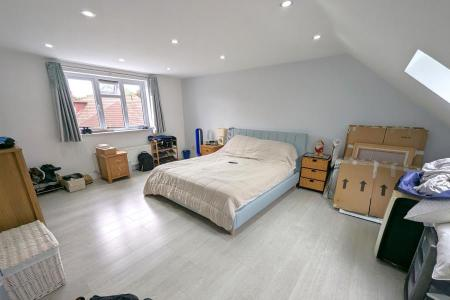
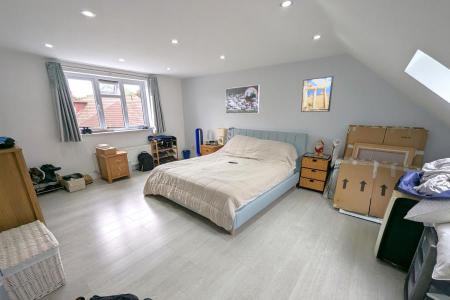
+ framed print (241, 100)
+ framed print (316, 95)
